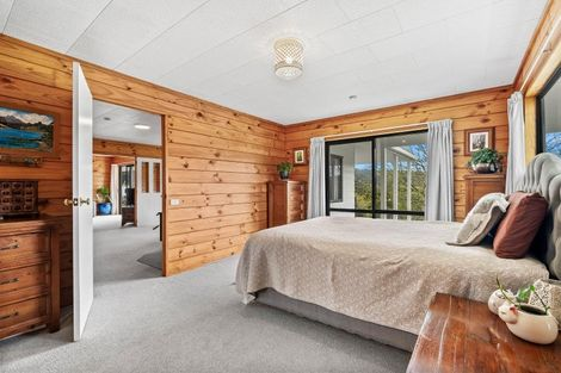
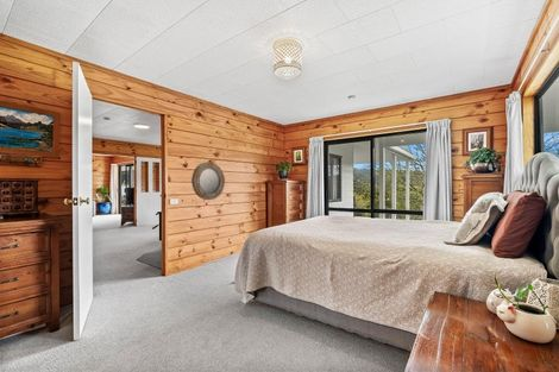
+ home mirror (208, 181)
